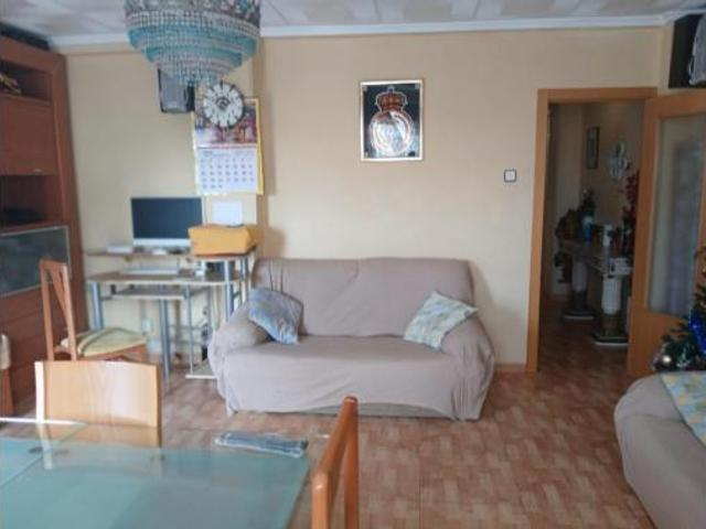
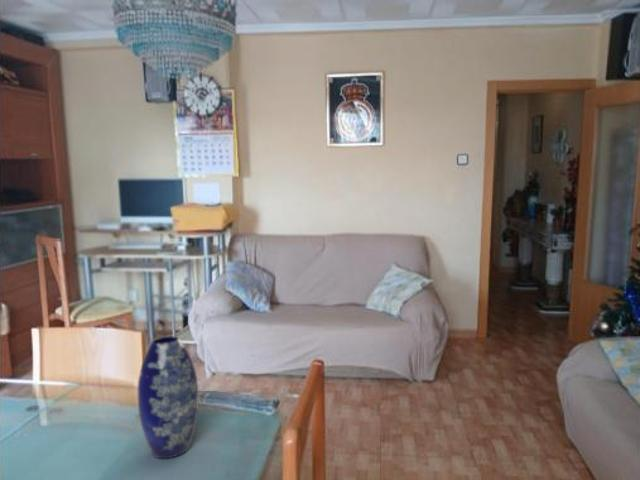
+ vase (168, 395)
